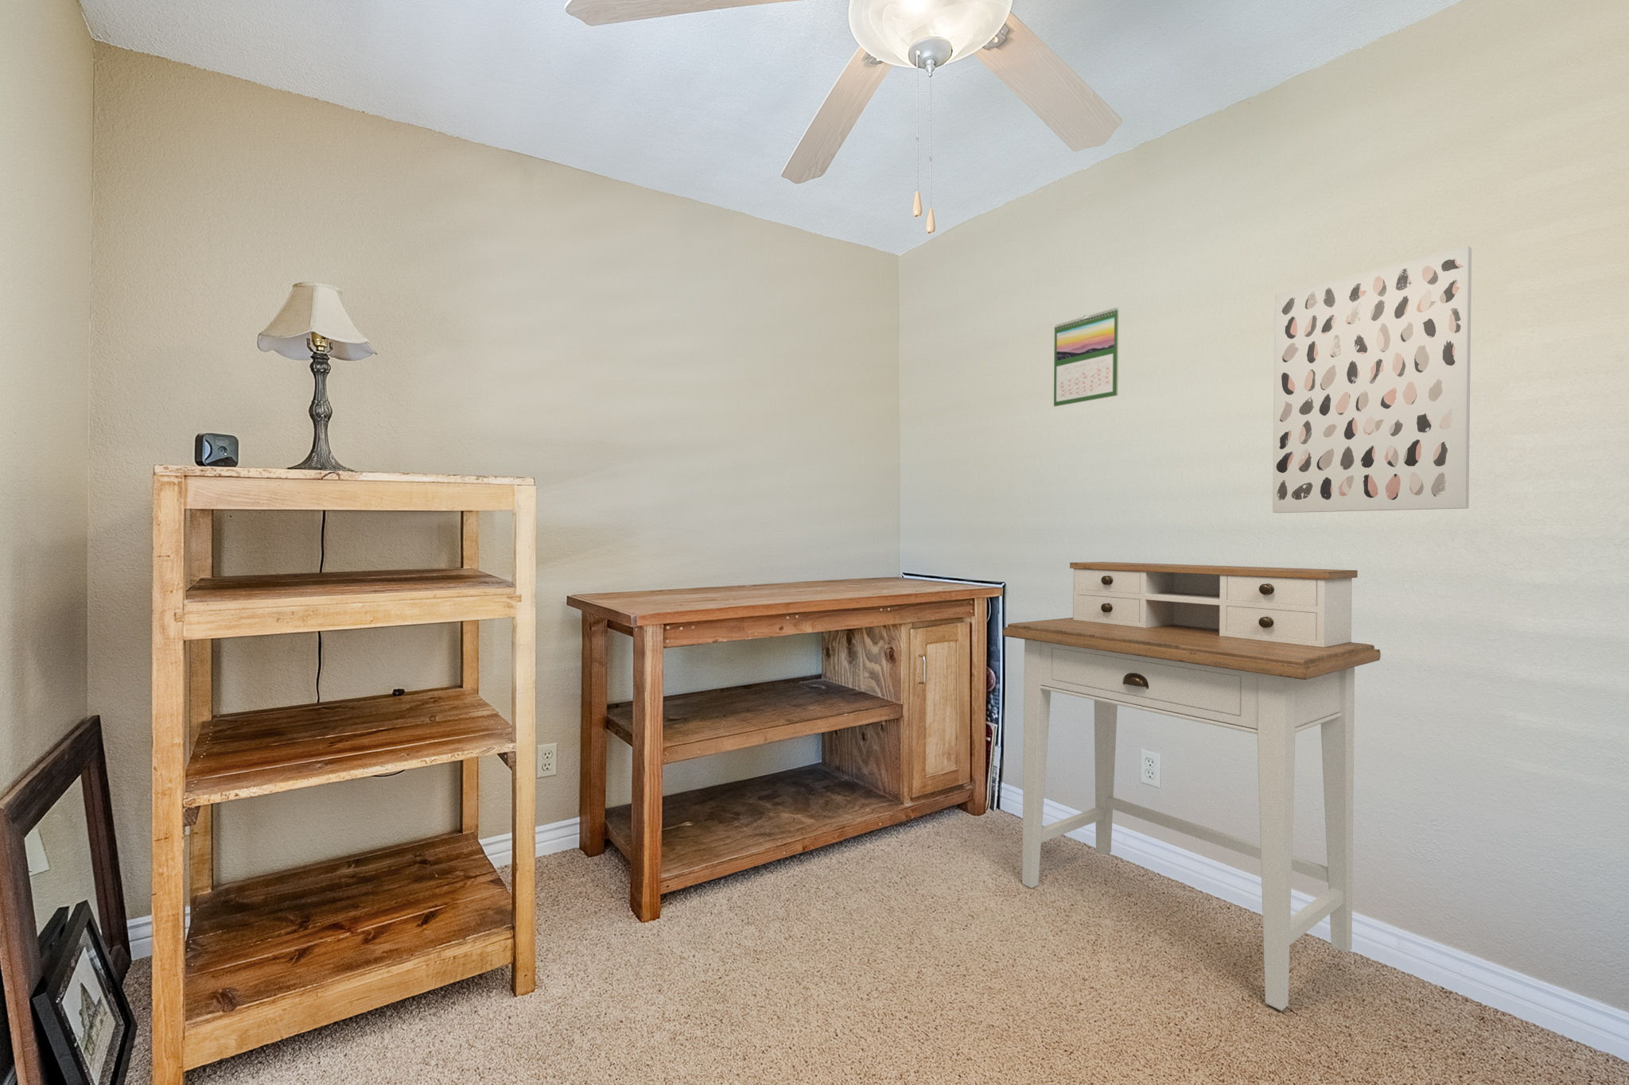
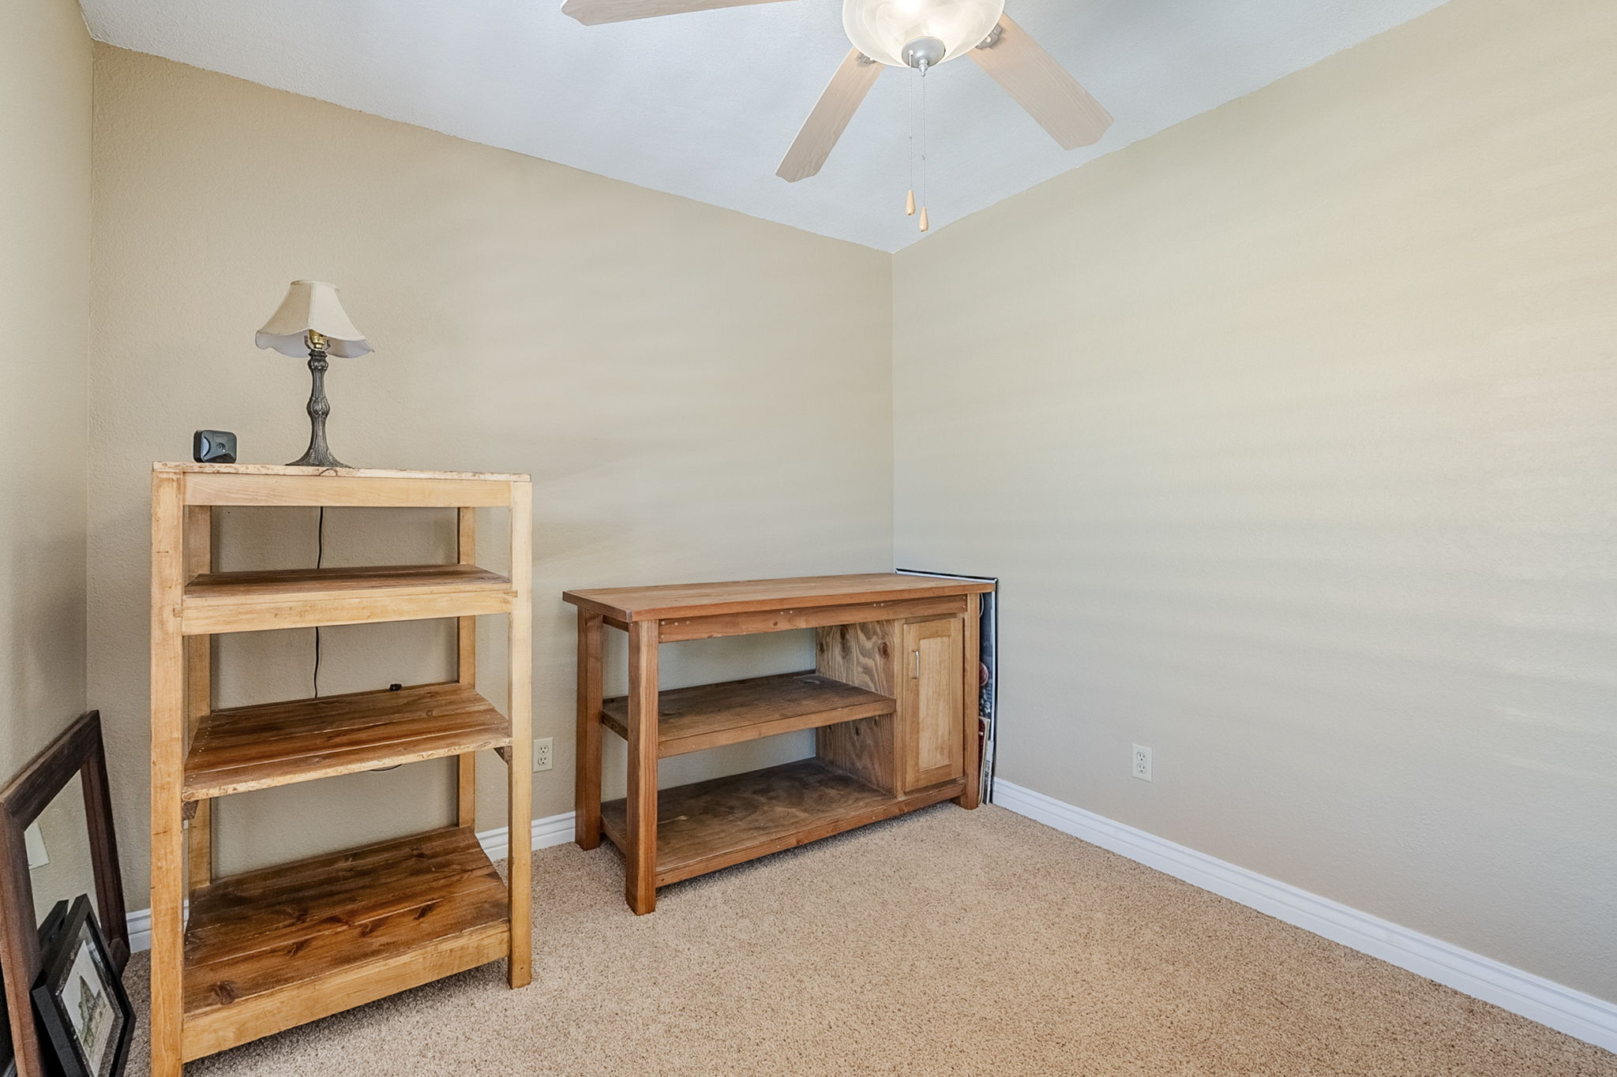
- calendar (1084, 357)
- desk (1177, 717)
- wall art (1363, 392)
